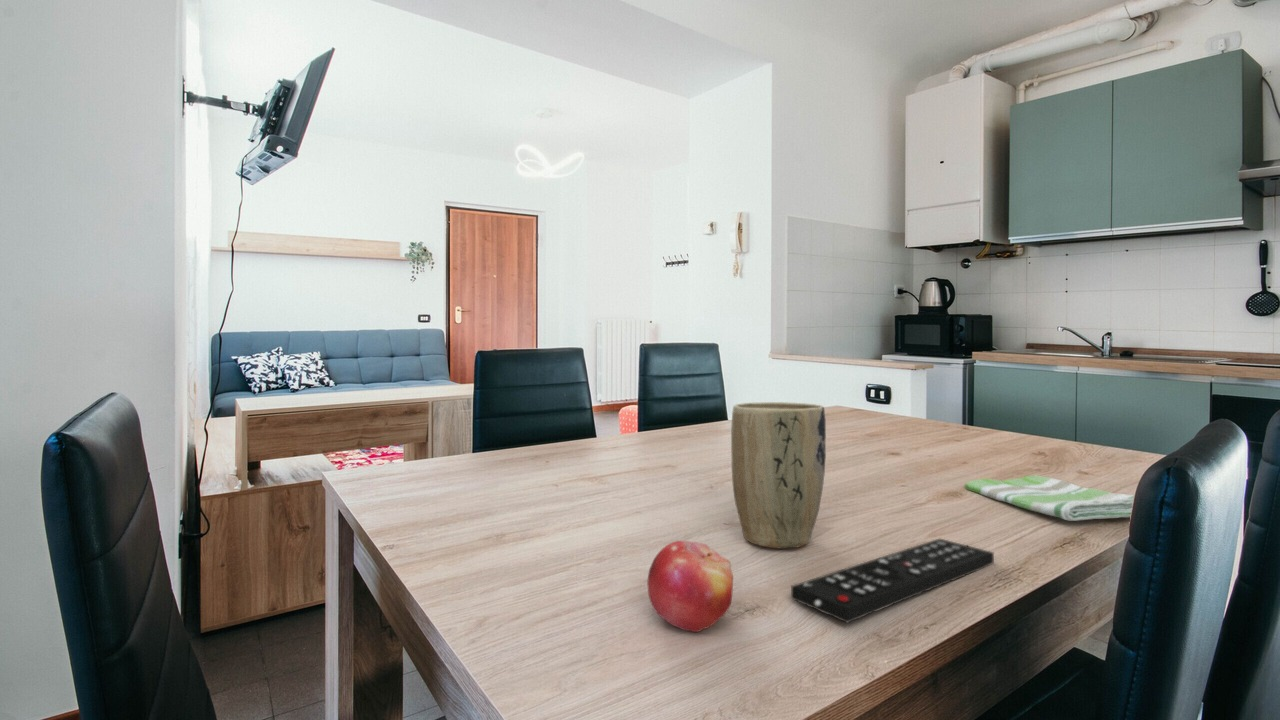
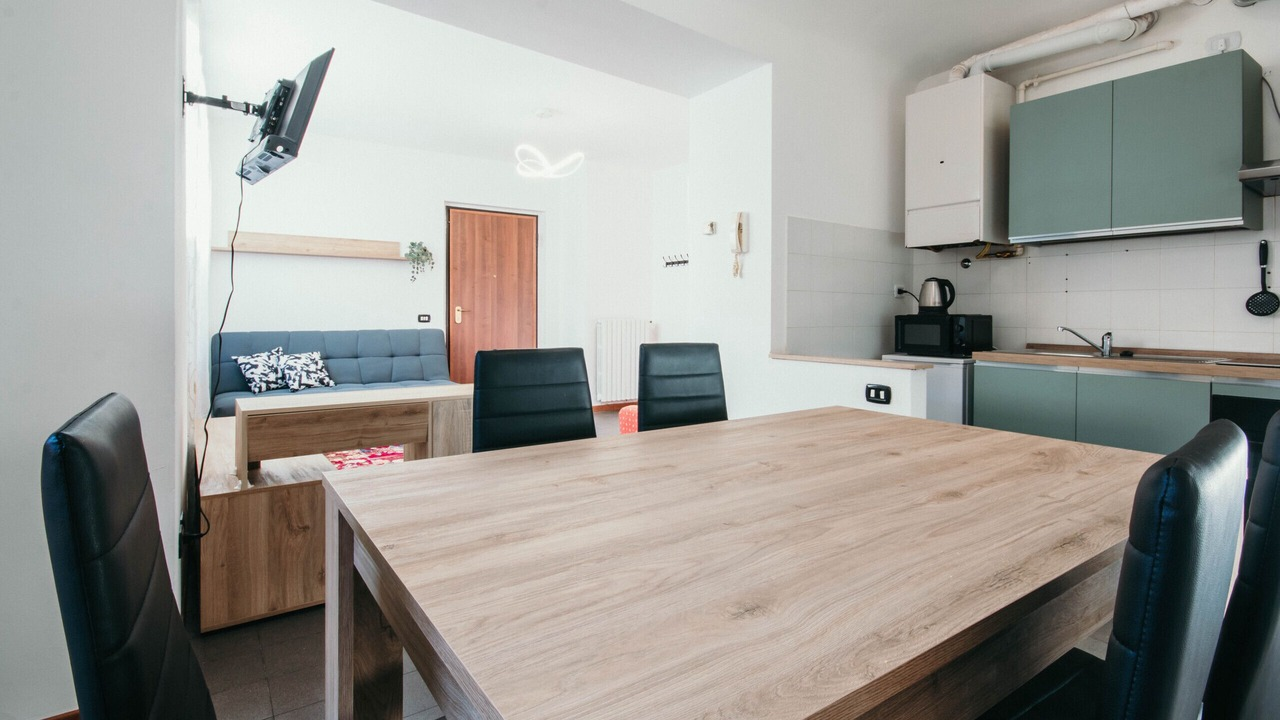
- fruit (691, 579)
- plant pot (777, 472)
- remote control (899, 572)
- dish towel (1049, 493)
